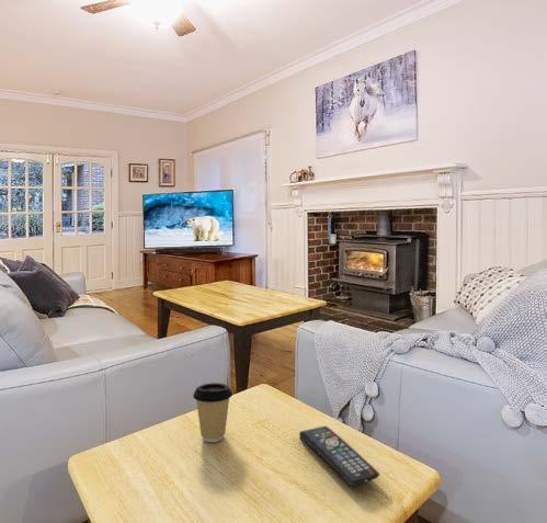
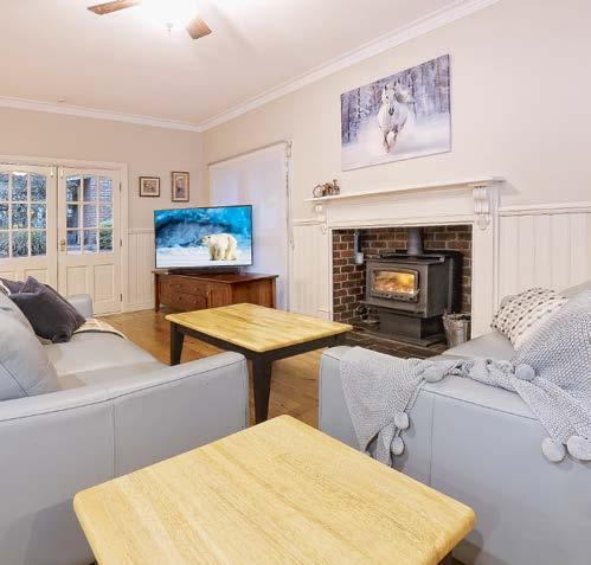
- coffee cup (213, 411)
- remote control (334, 452)
